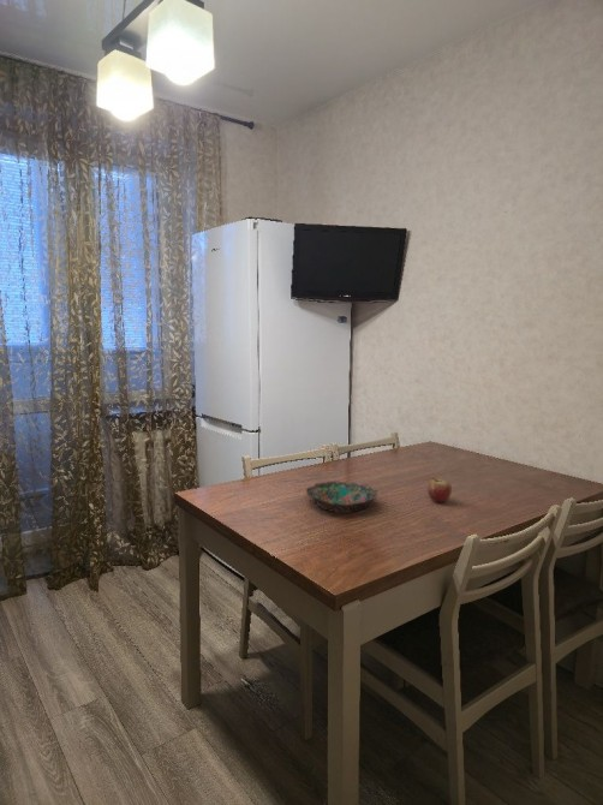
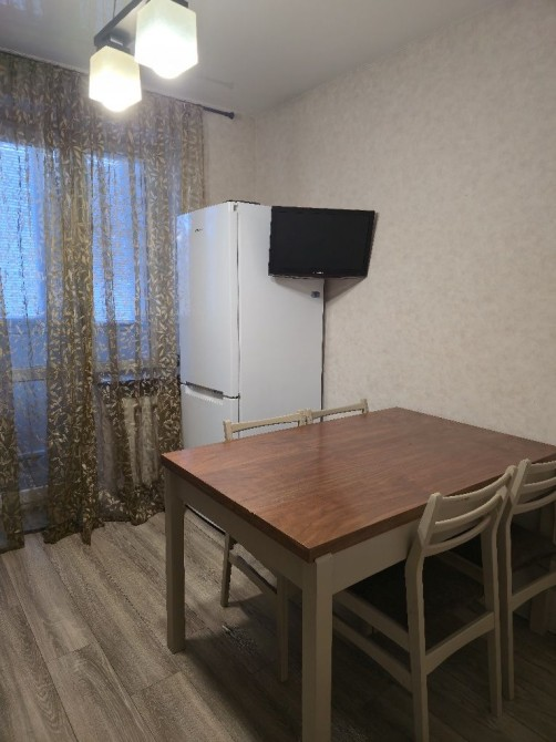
- bowl (341, 496)
- fruit (438, 489)
